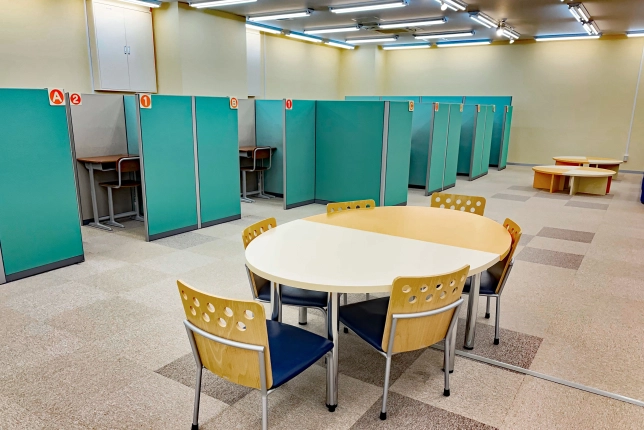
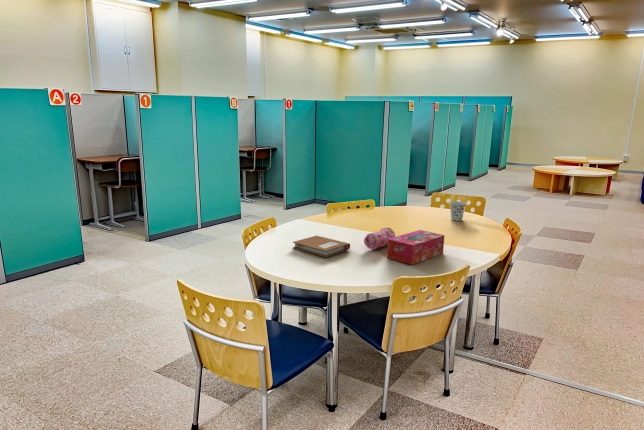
+ notebook (322, 245)
+ tissue box (416, 246)
+ cup (457, 211)
+ pencil case (379, 238)
